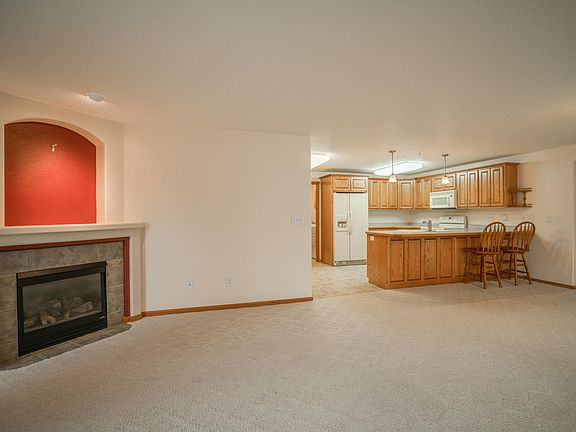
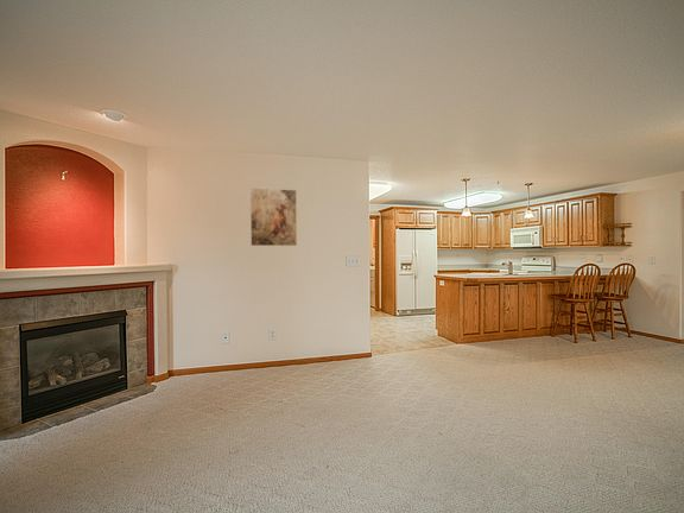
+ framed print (273, 217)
